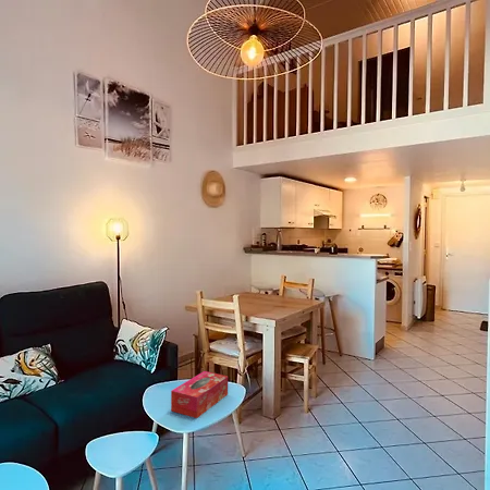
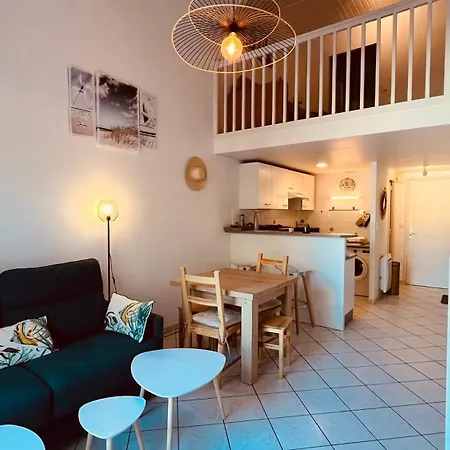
- tissue box (200, 392)
